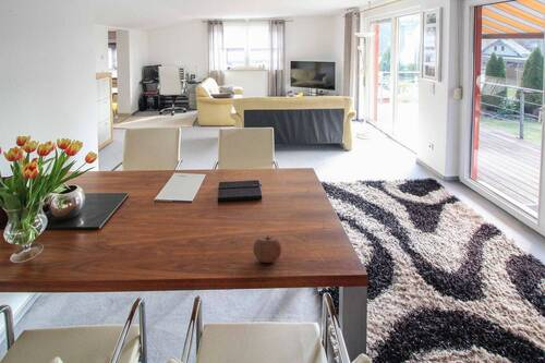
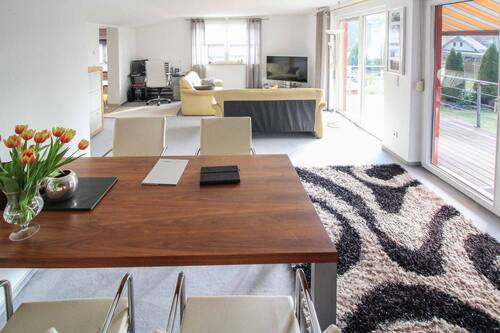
- apple (267, 247)
